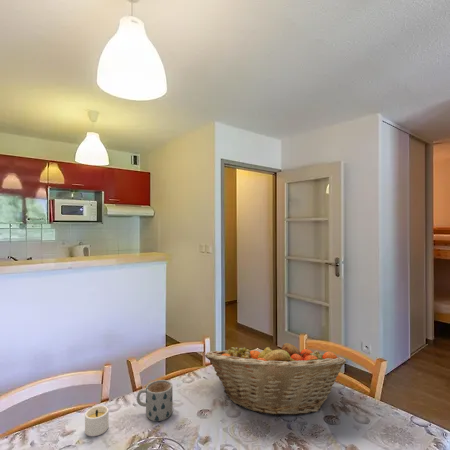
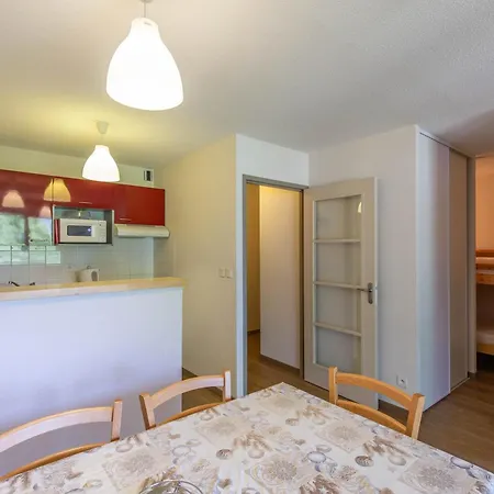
- mug (154, 399)
- candle (98, 415)
- fruit basket (273, 367)
